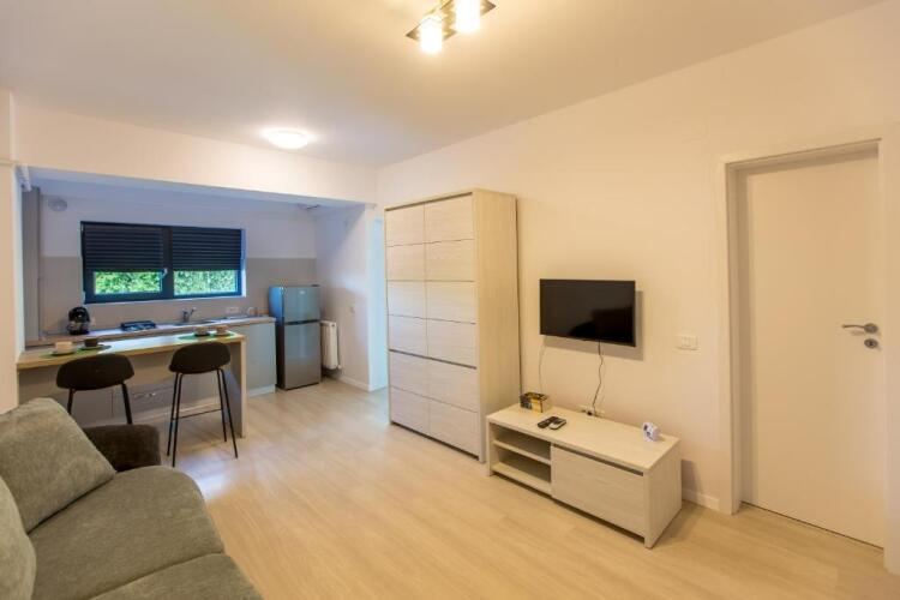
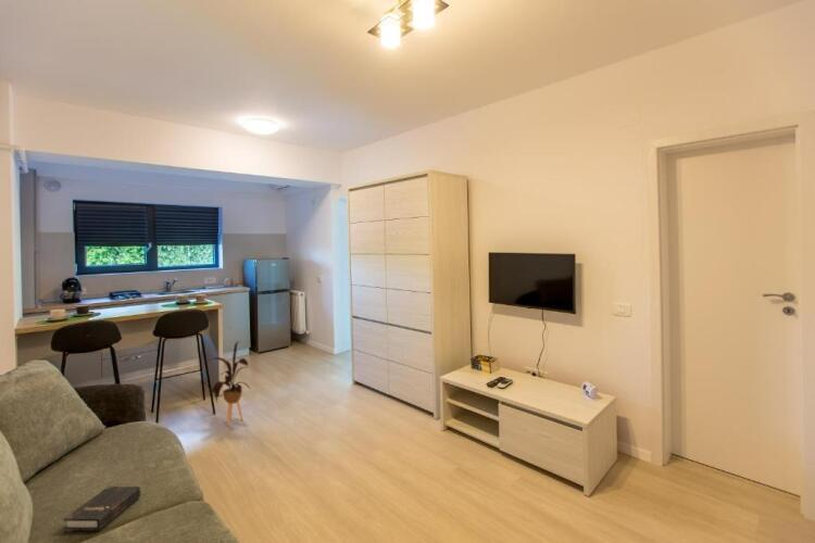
+ hardback book (104, 506)
+ house plant (228, 382)
